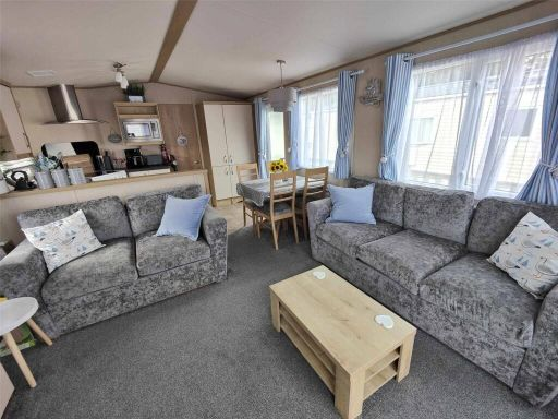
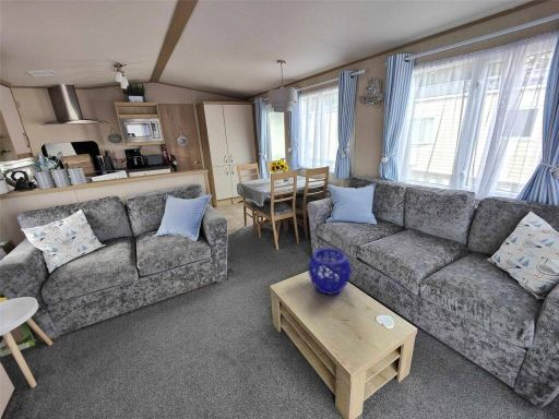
+ decorative bowl (329, 271)
